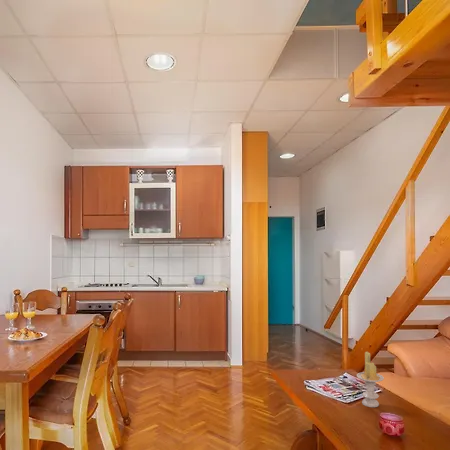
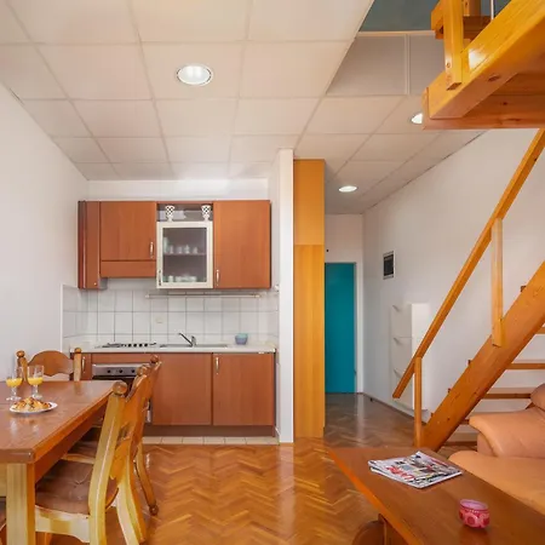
- candle (370, 378)
